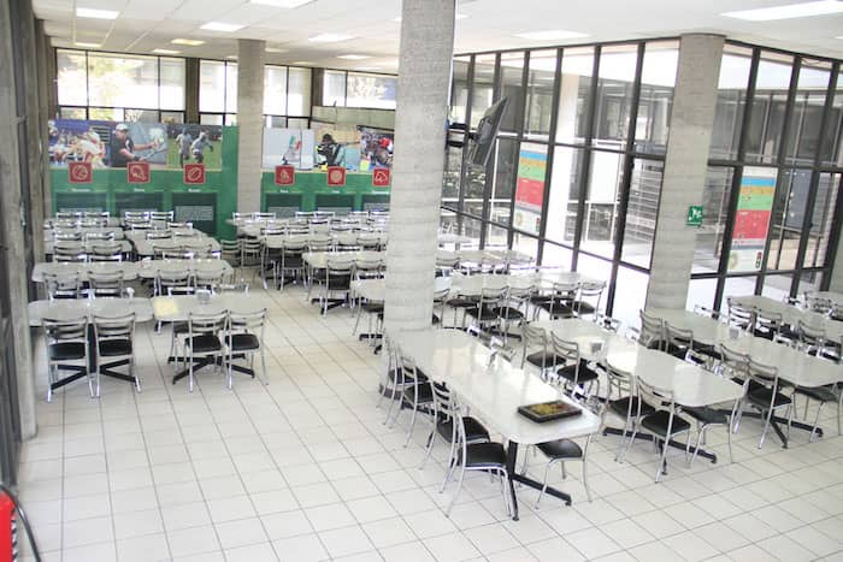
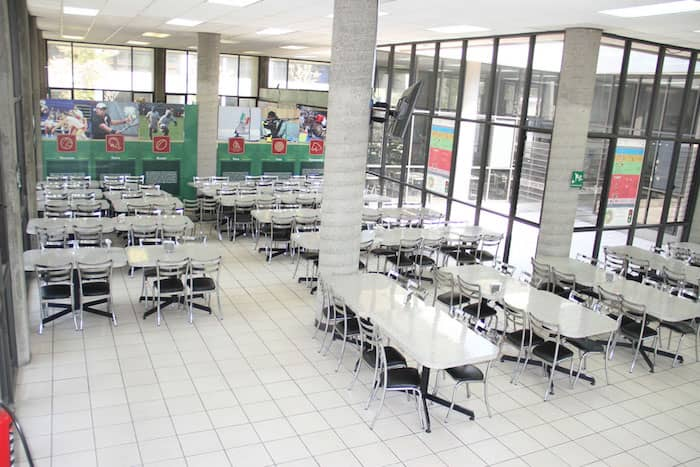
- food tray (549, 408)
